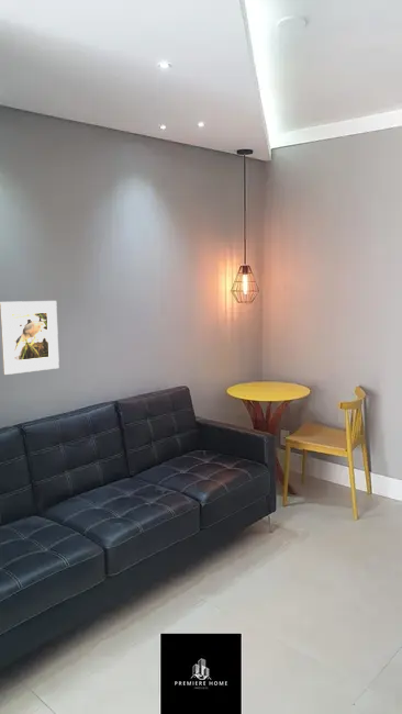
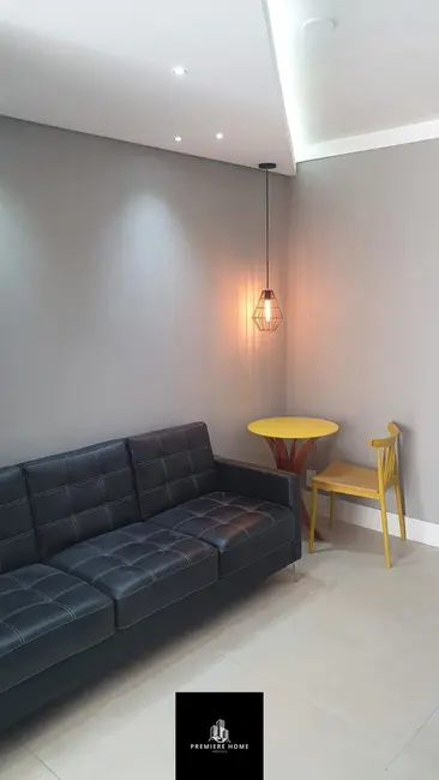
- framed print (30, 336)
